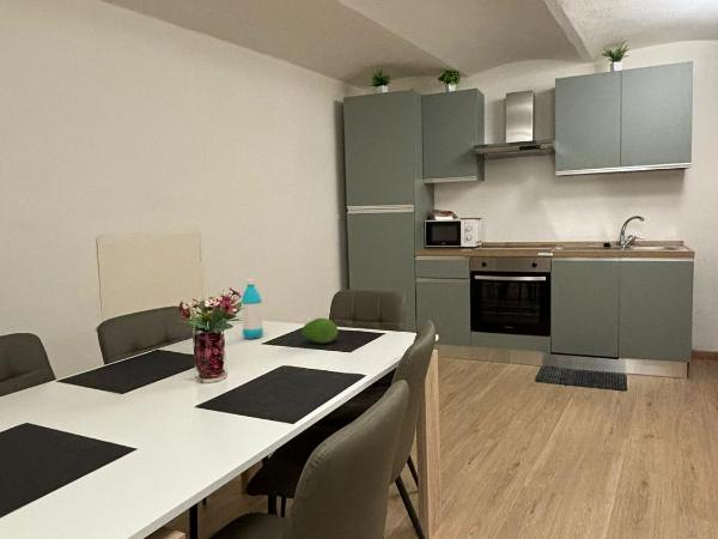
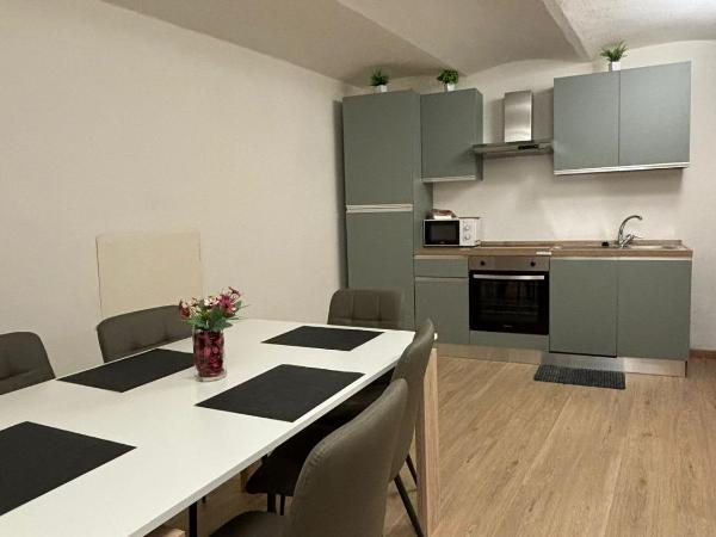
- fruit (320, 329)
- water bottle (251, 308)
